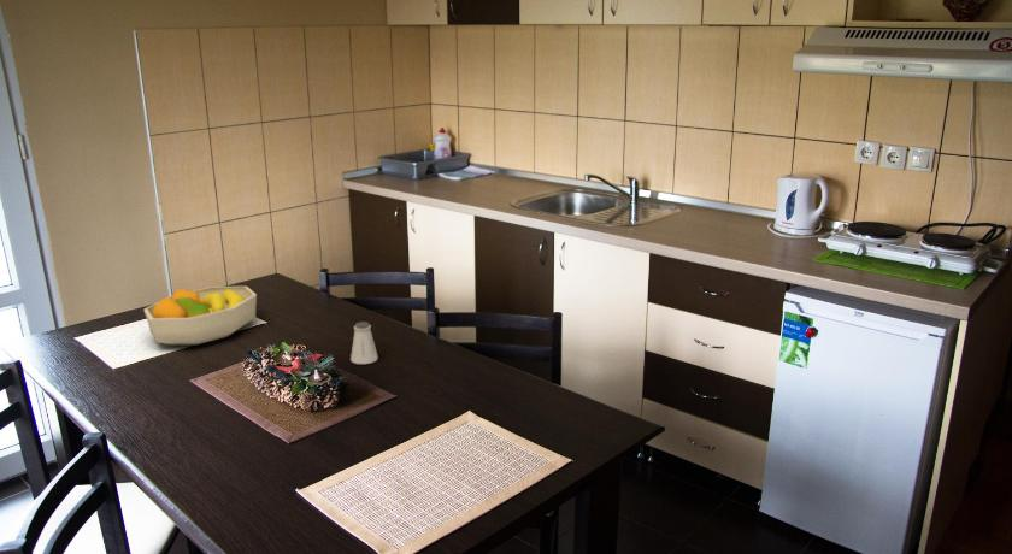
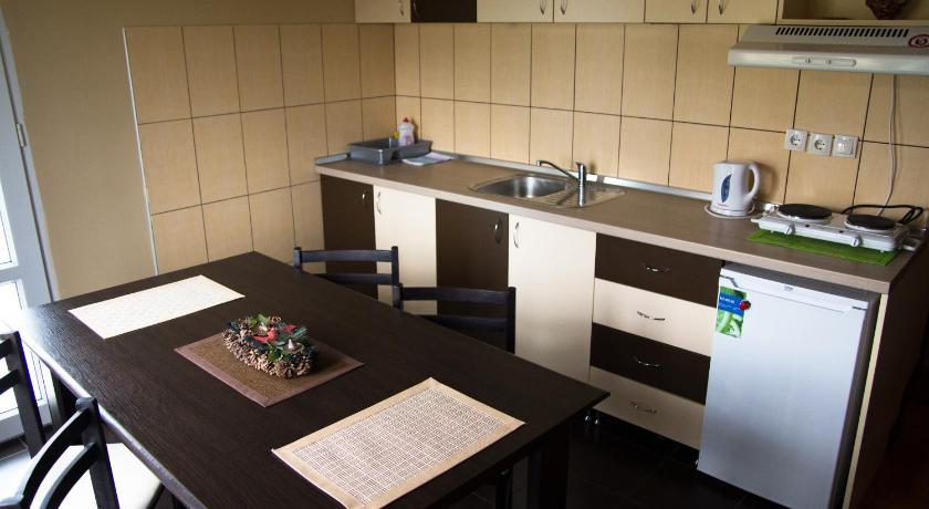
- saltshaker (363, 341)
- fruit bowl (202, 310)
